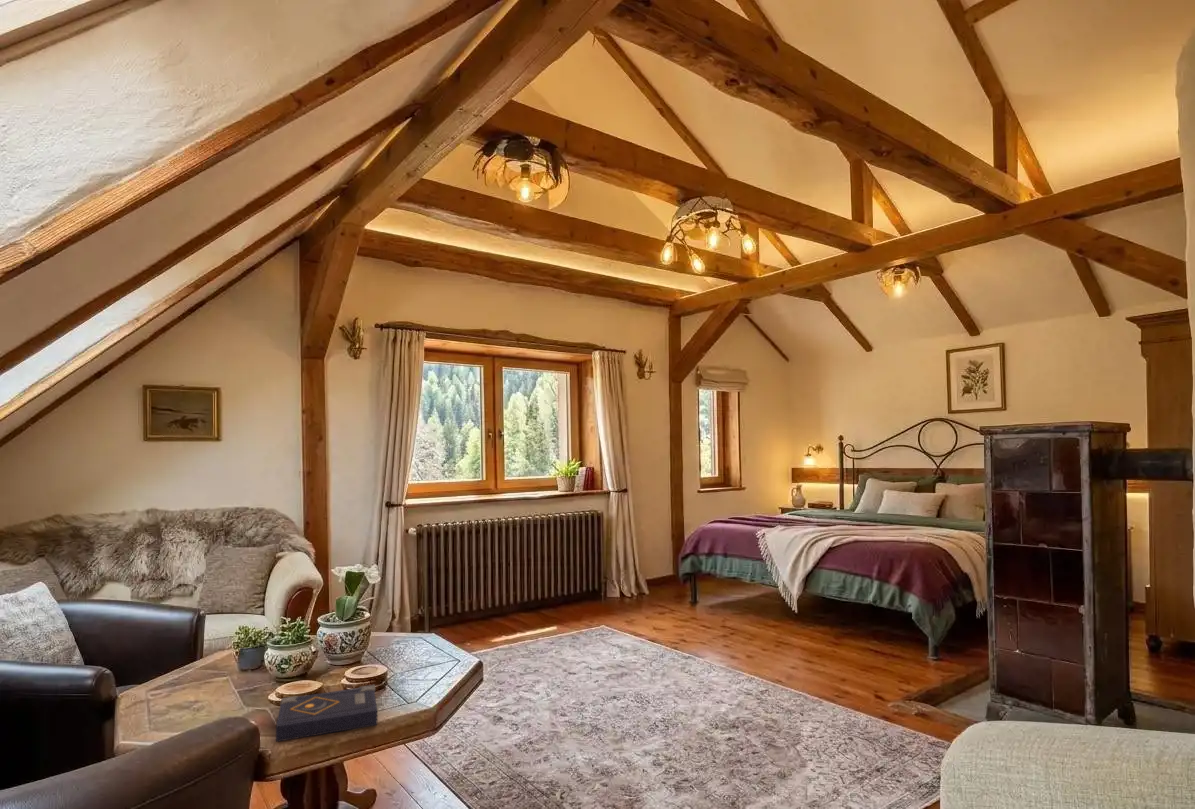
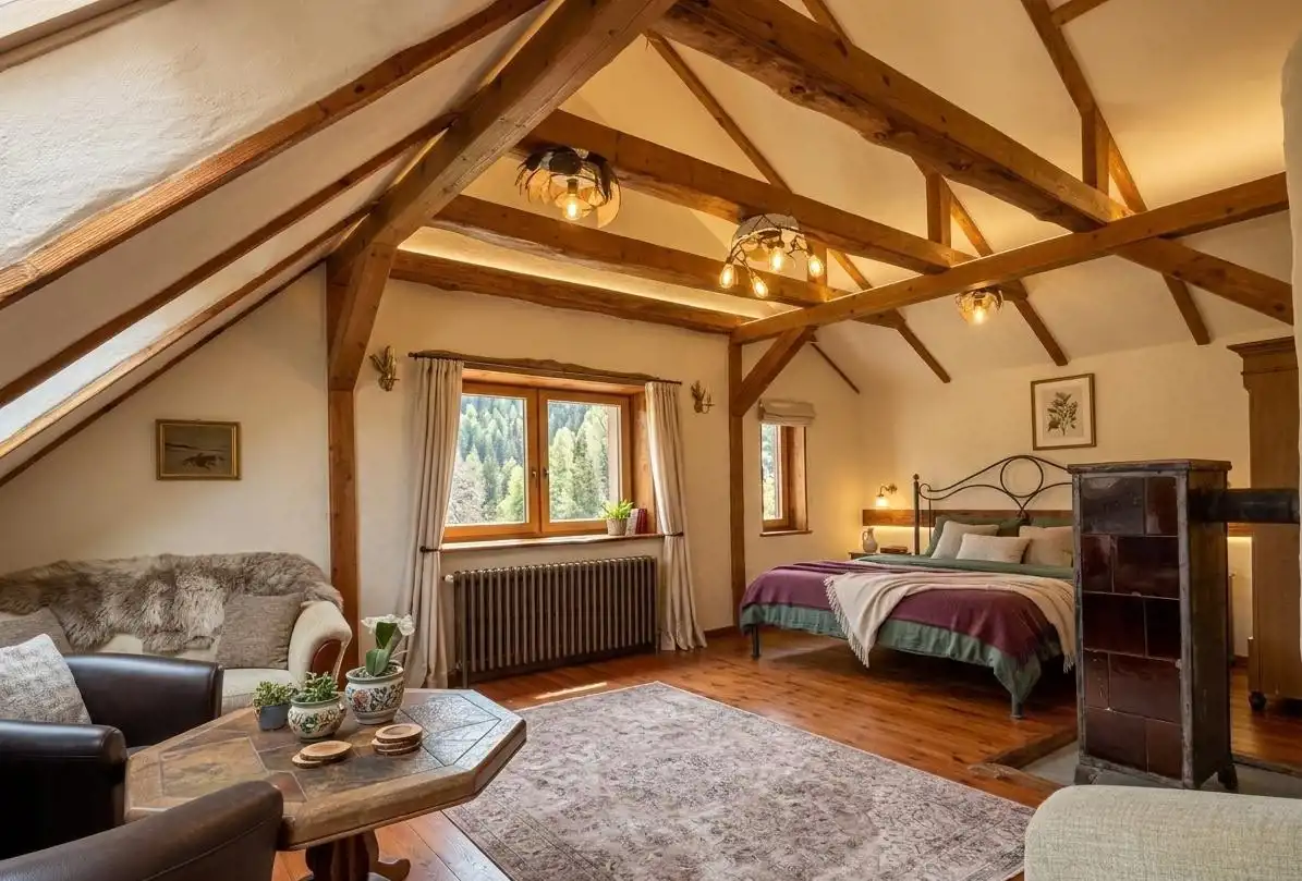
- book (328, 711)
